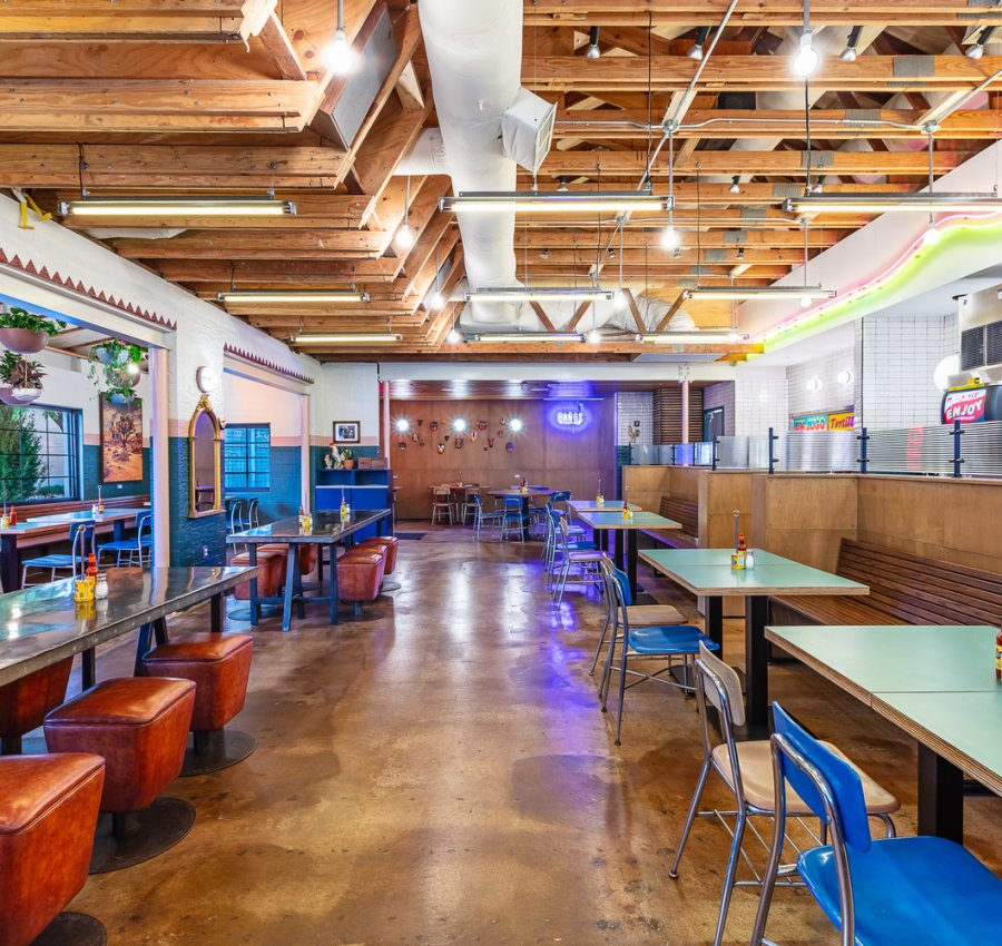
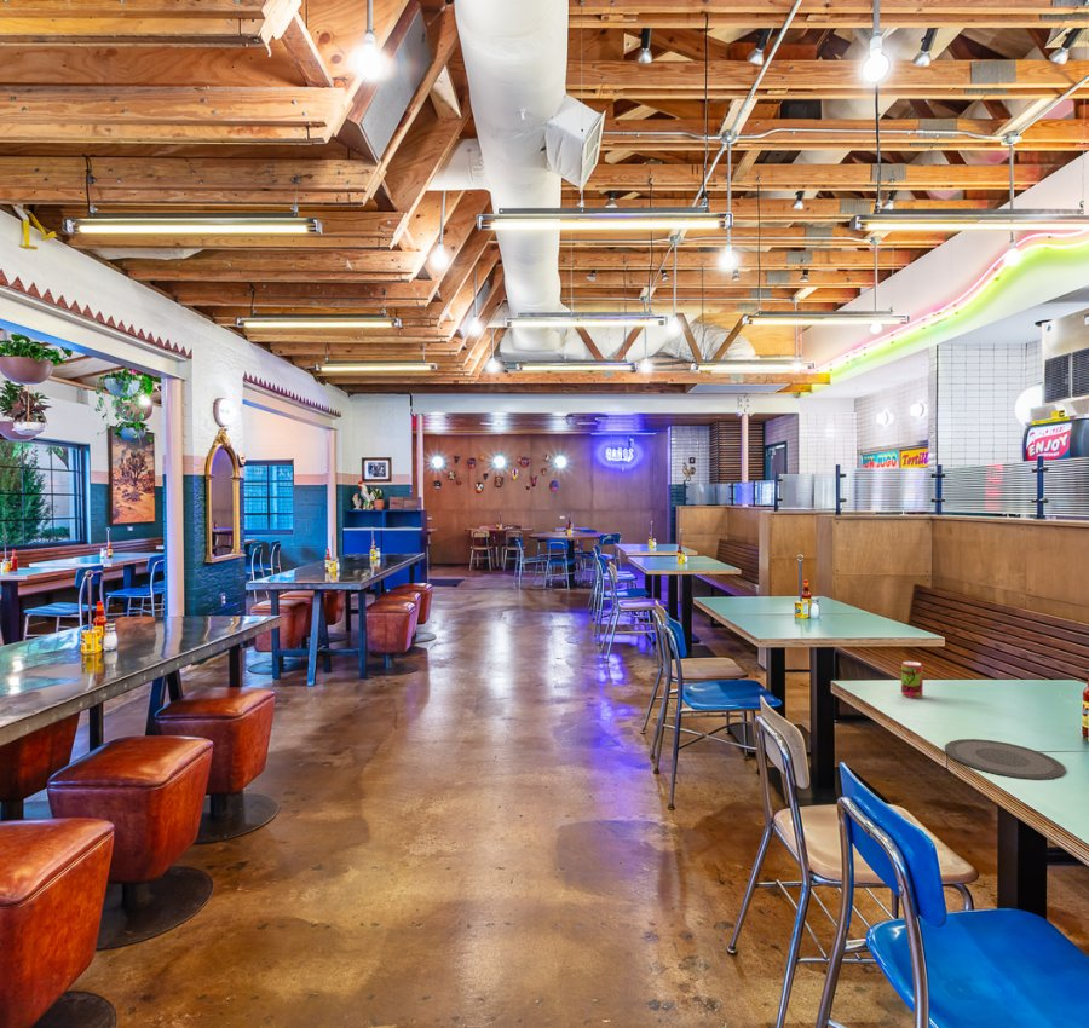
+ beverage can (911, 678)
+ plate (1002, 757)
